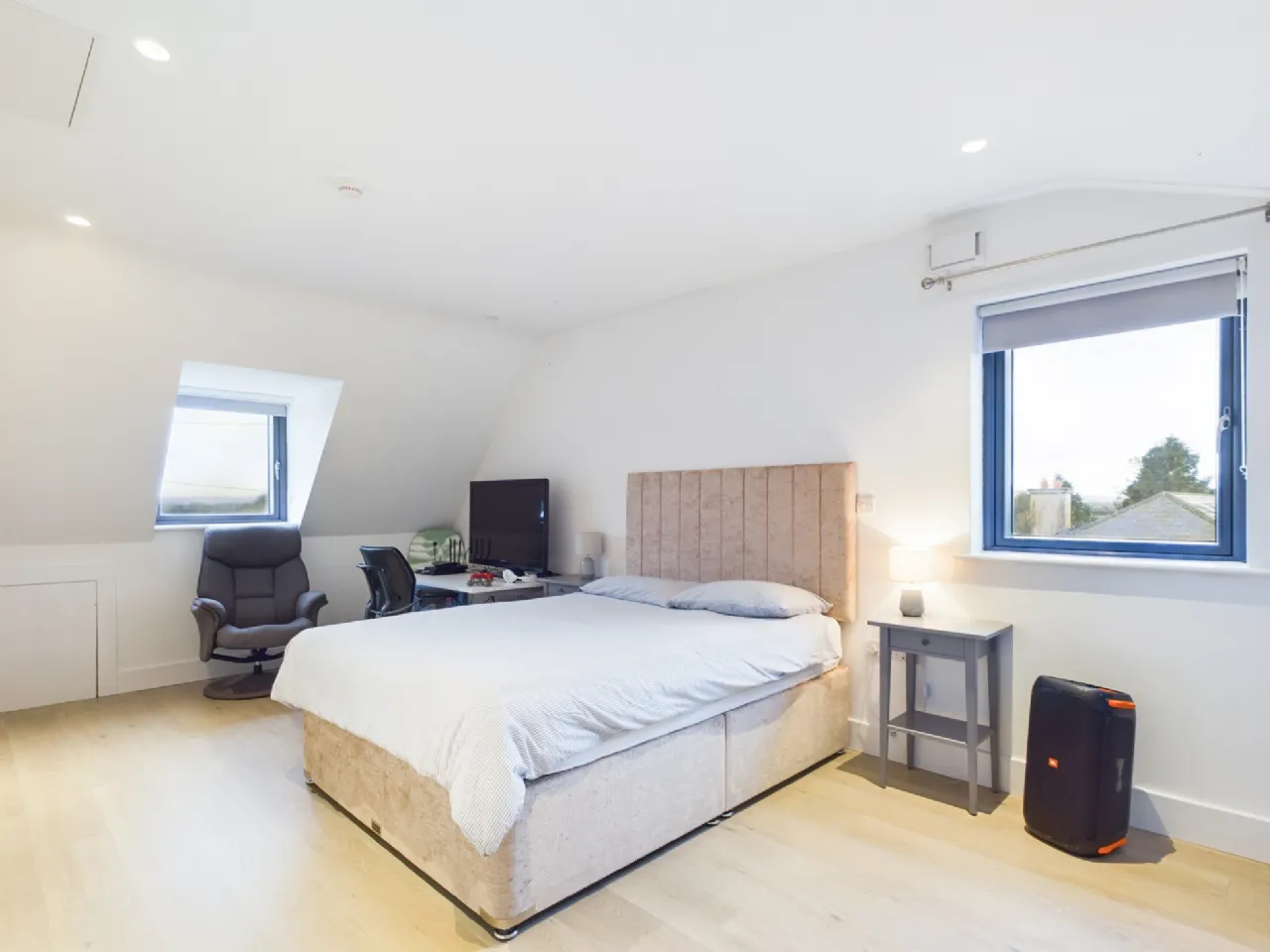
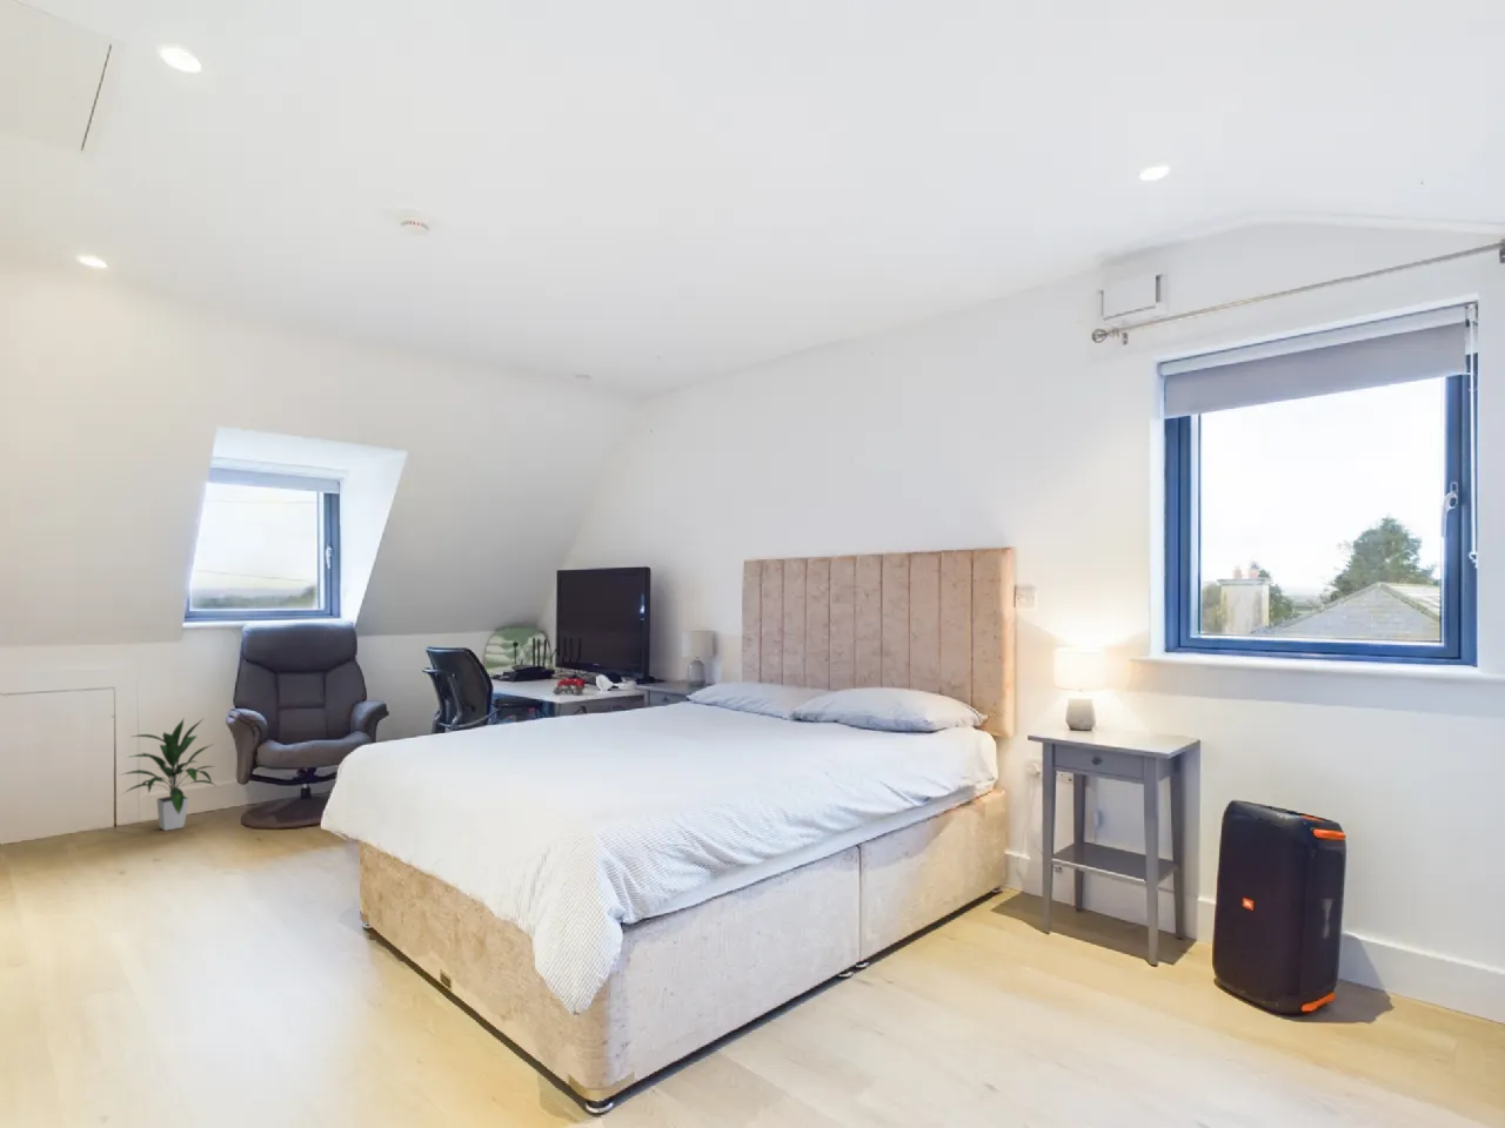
+ indoor plant (172, 774)
